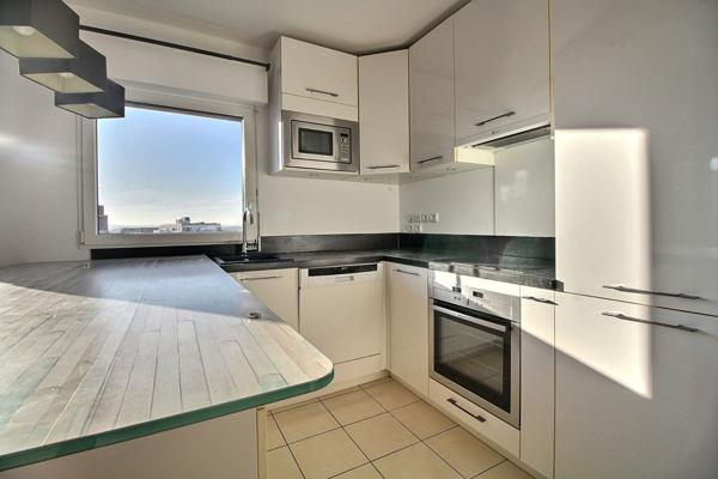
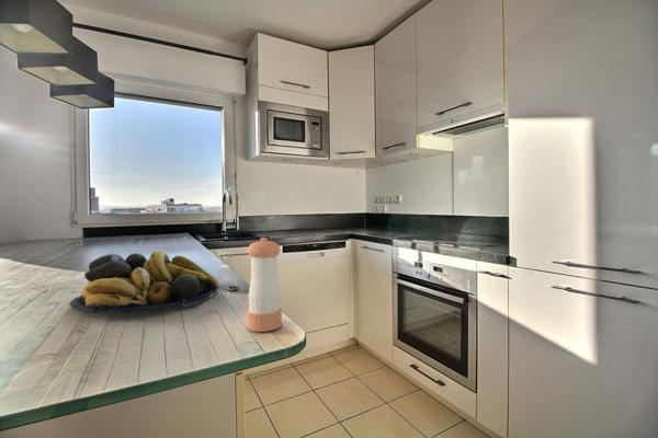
+ fruit bowl (150, 274)
+ pepper shaker (264, 281)
